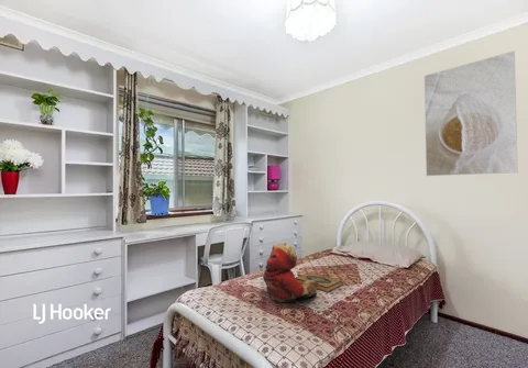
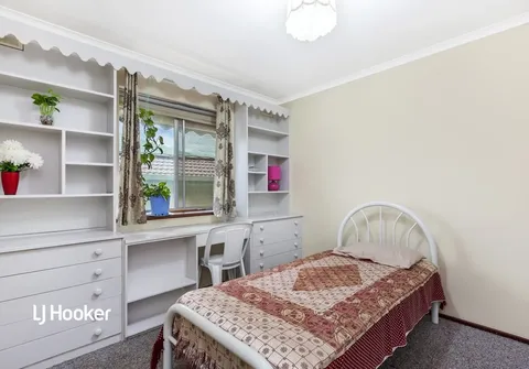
- hardback book (318, 281)
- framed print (466, 119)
- teddy bear (286, 268)
